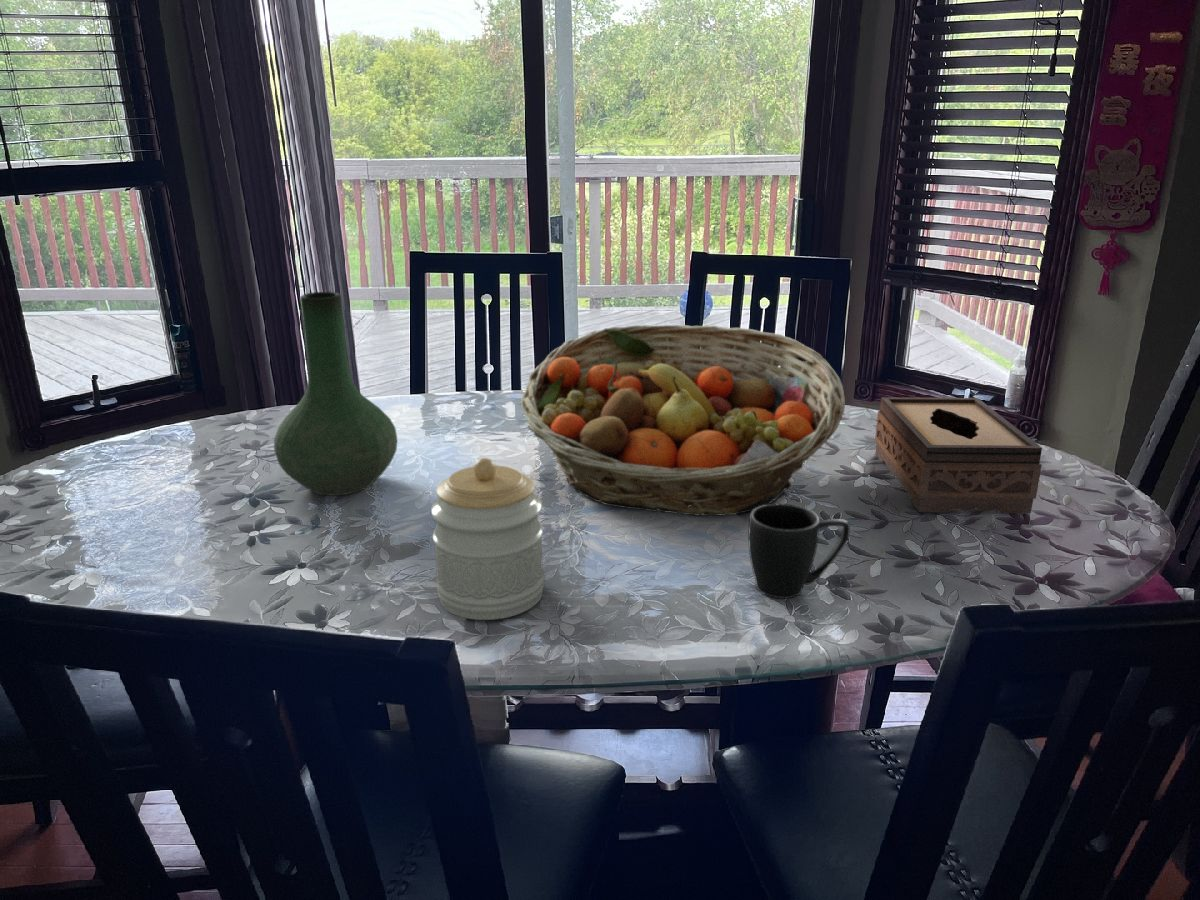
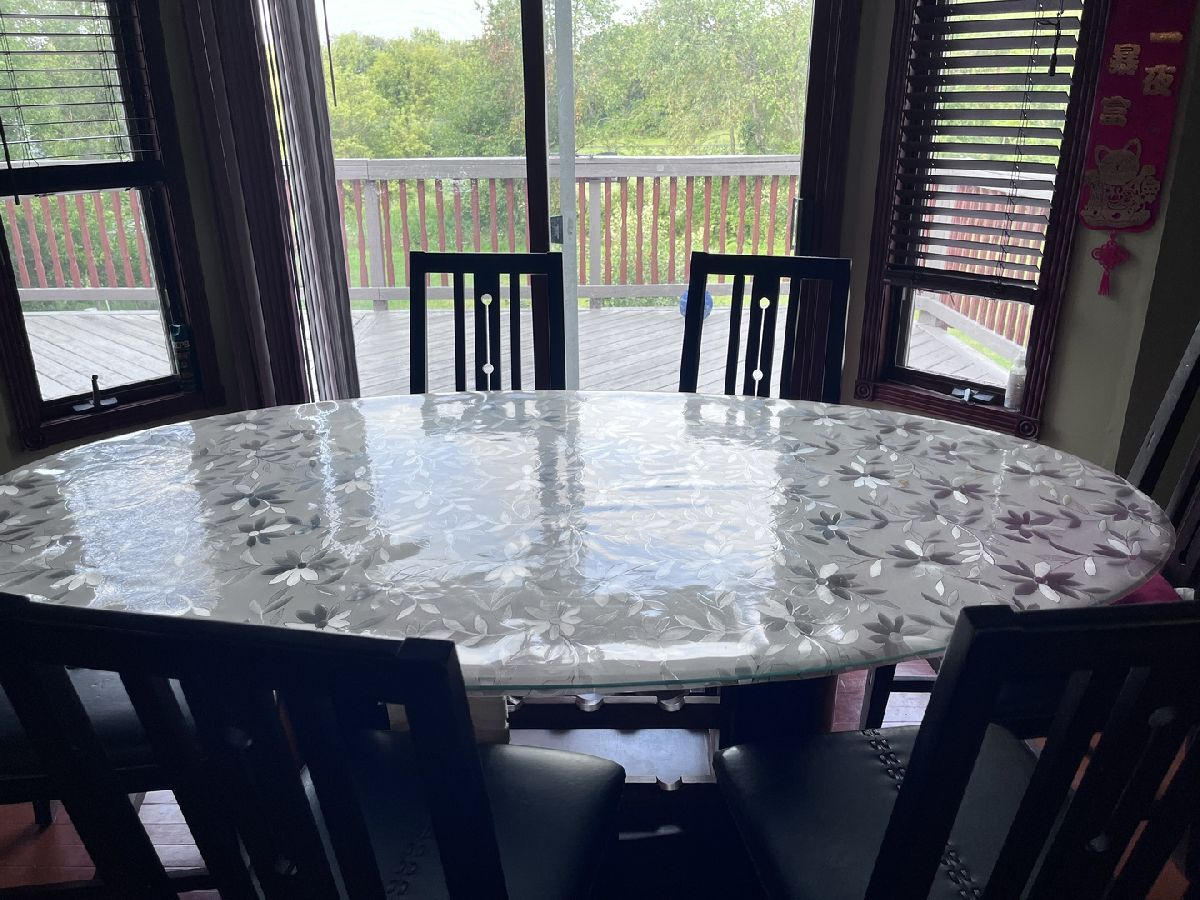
- jar (487, 529)
- tissue box (950, 451)
- fruit basket (678, 413)
- vase (331, 392)
- mug (797, 552)
